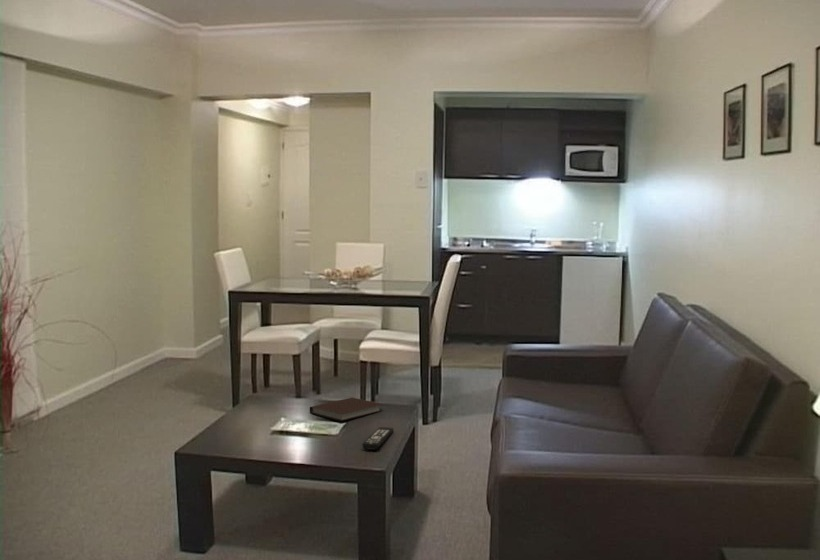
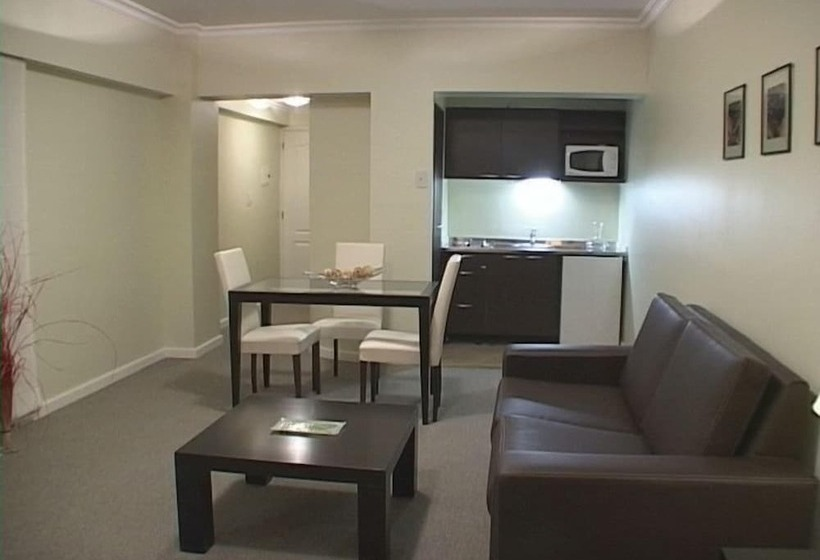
- notebook (346, 408)
- remote control (378, 437)
